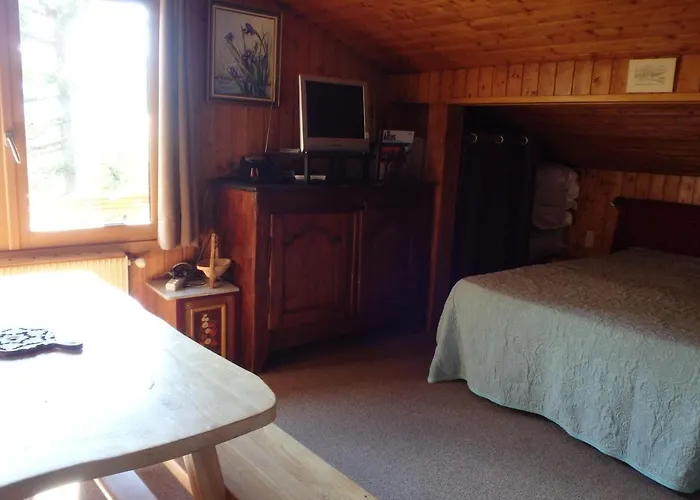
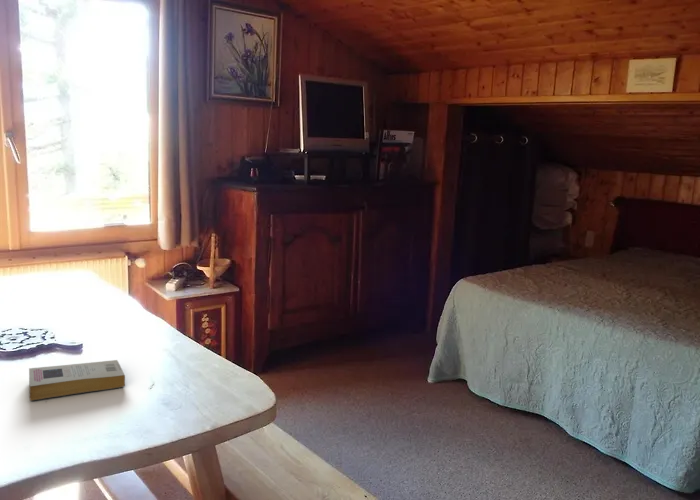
+ book (76, 376)
